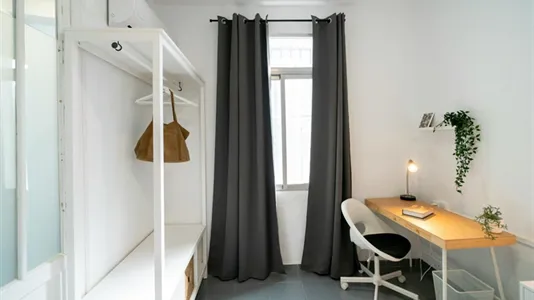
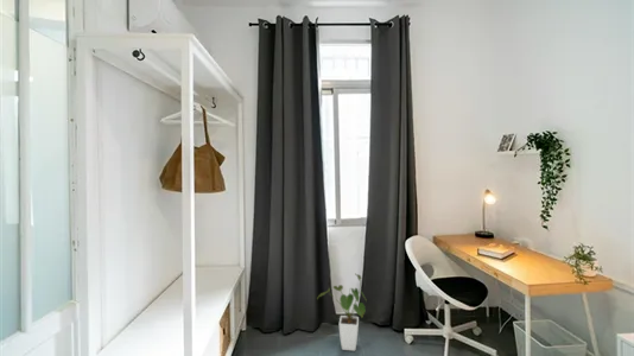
+ house plant (344, 313)
